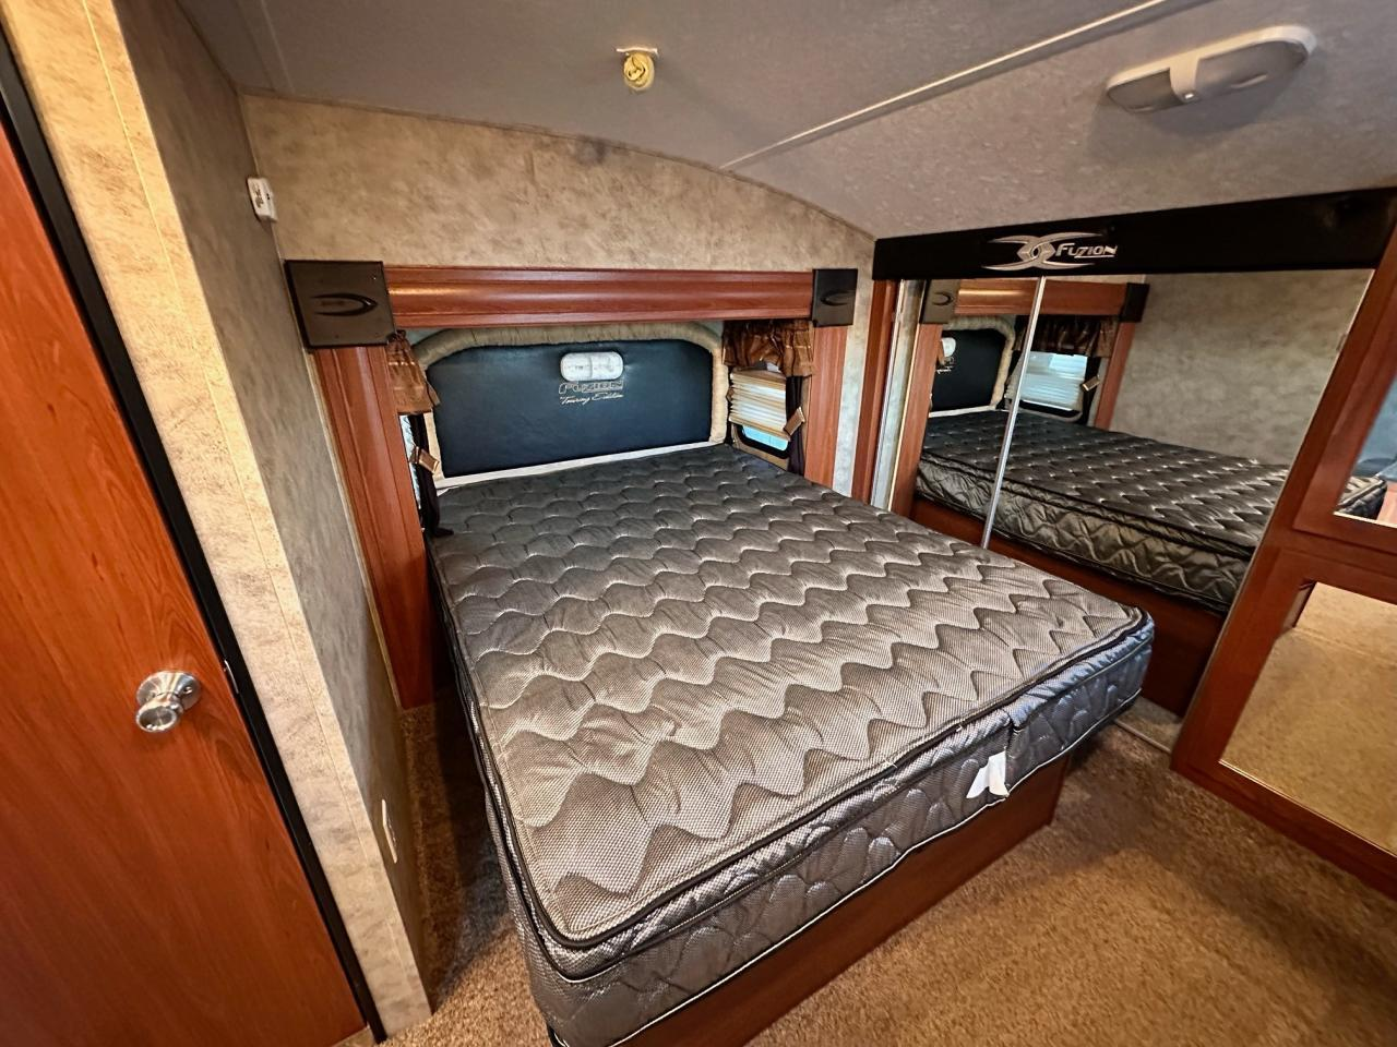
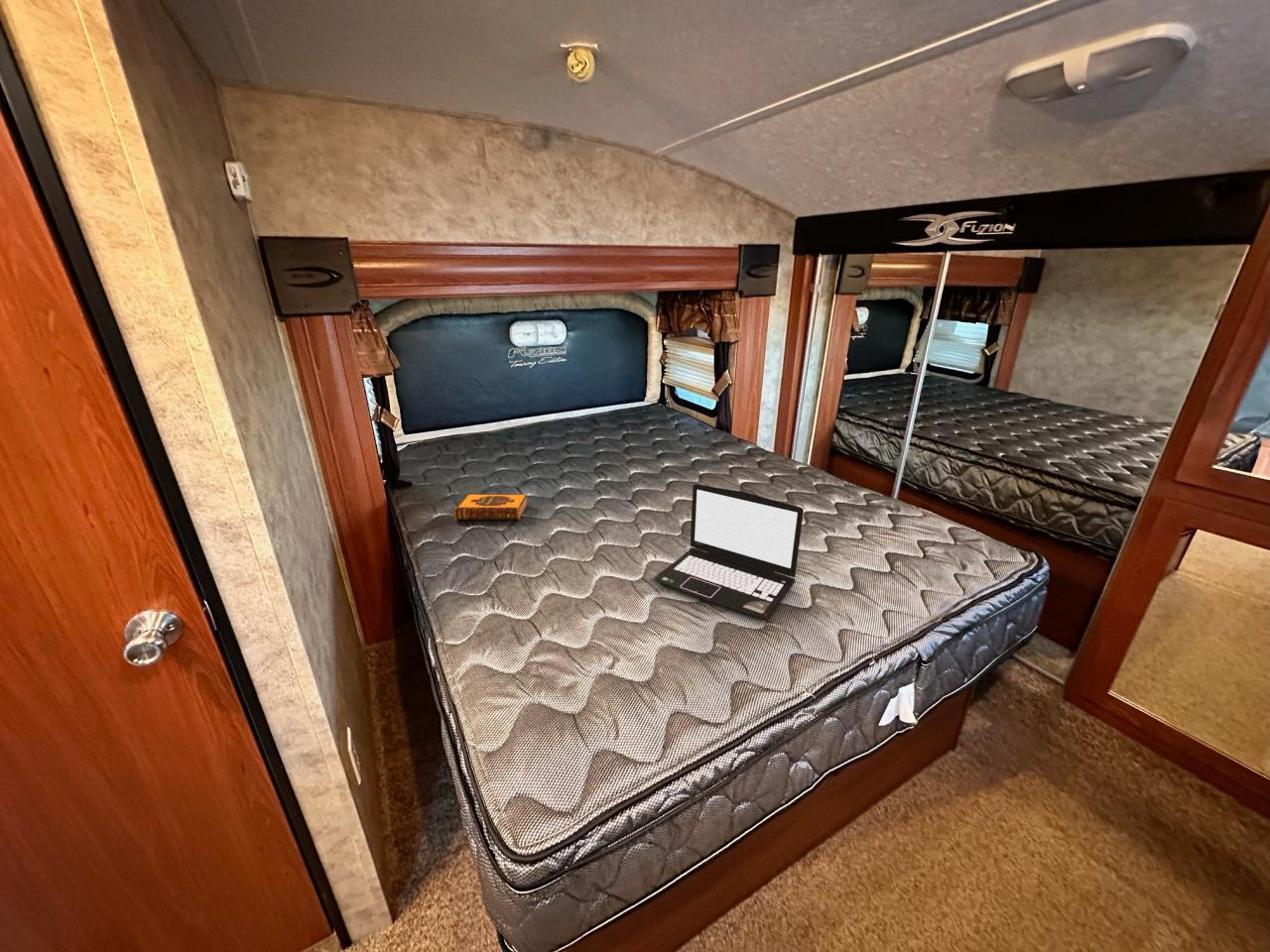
+ laptop (726, 545)
+ hardback book (492, 507)
